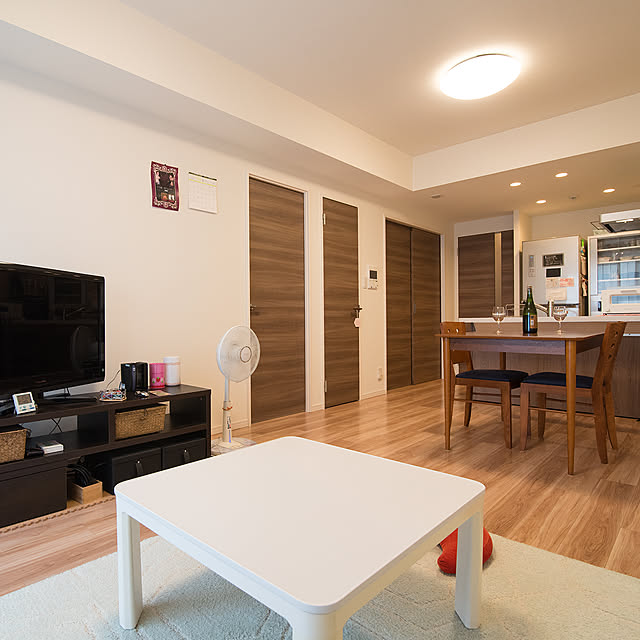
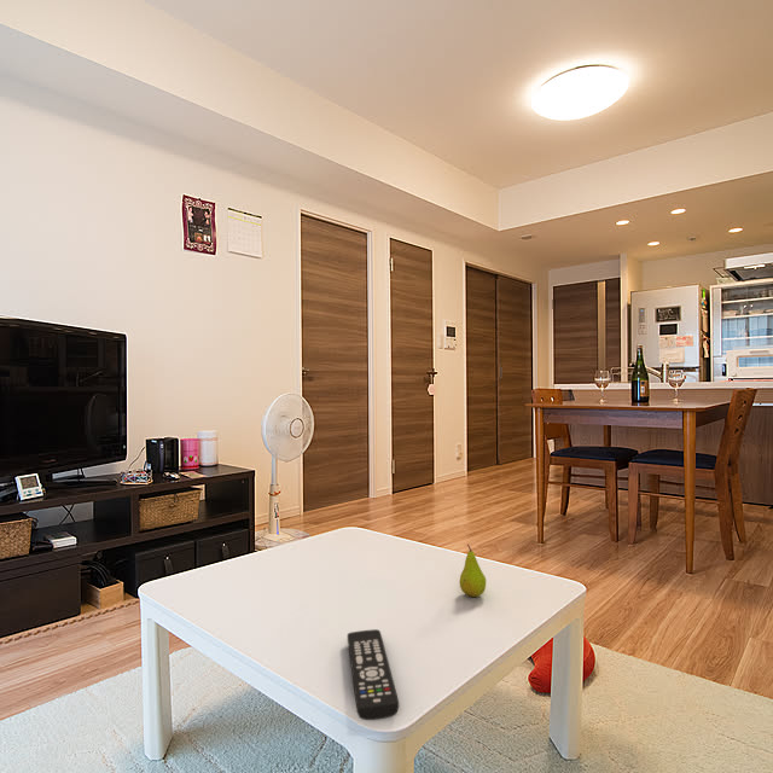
+ fruit (472, 569)
+ remote control (370, 668)
